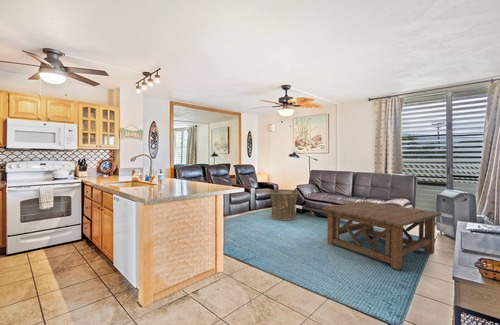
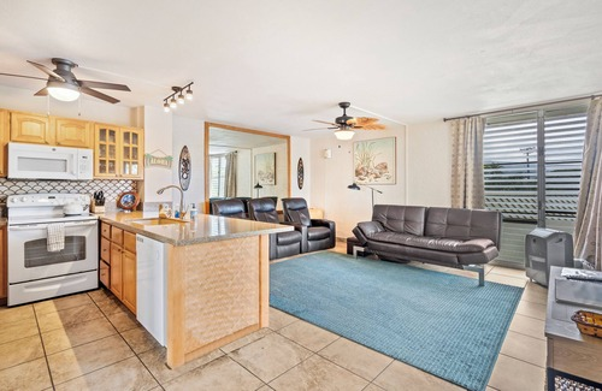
- basket (283, 204)
- coffee table (379, 227)
